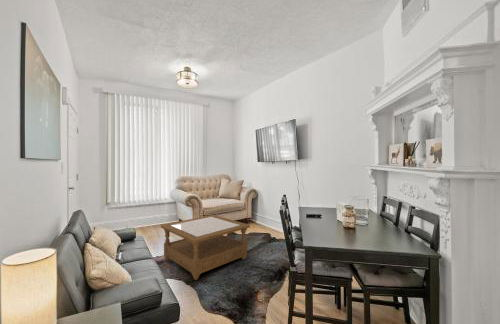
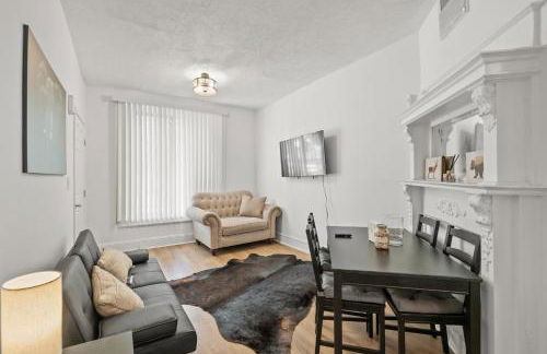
- coffee table (205, 242)
